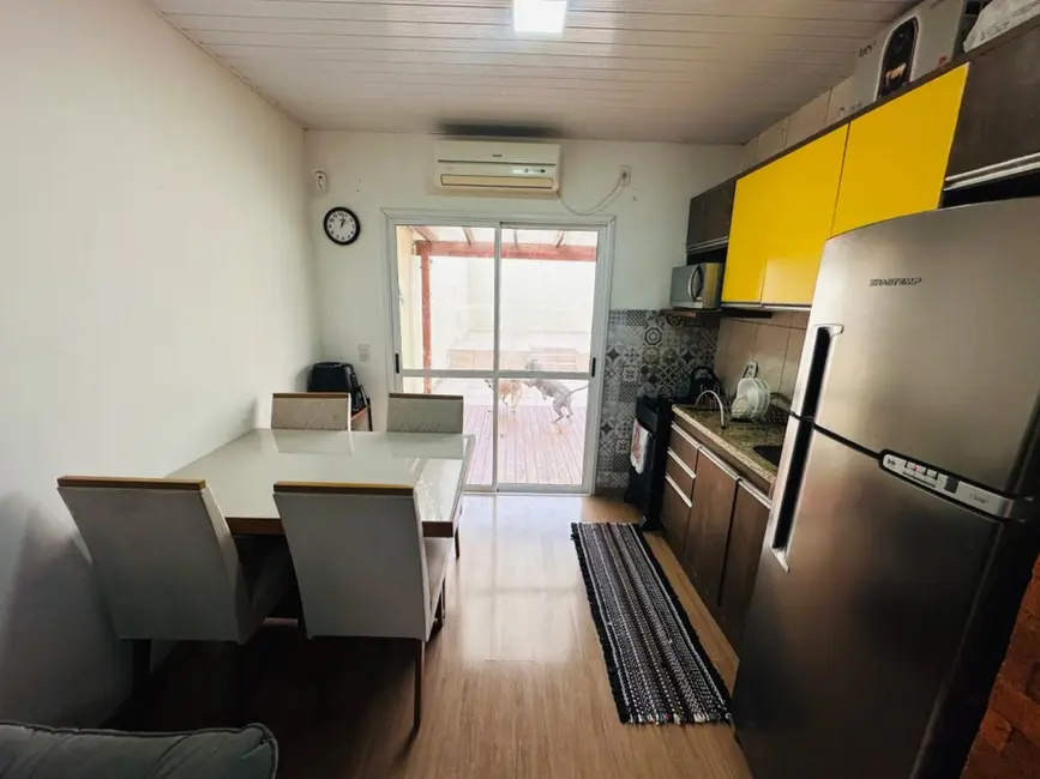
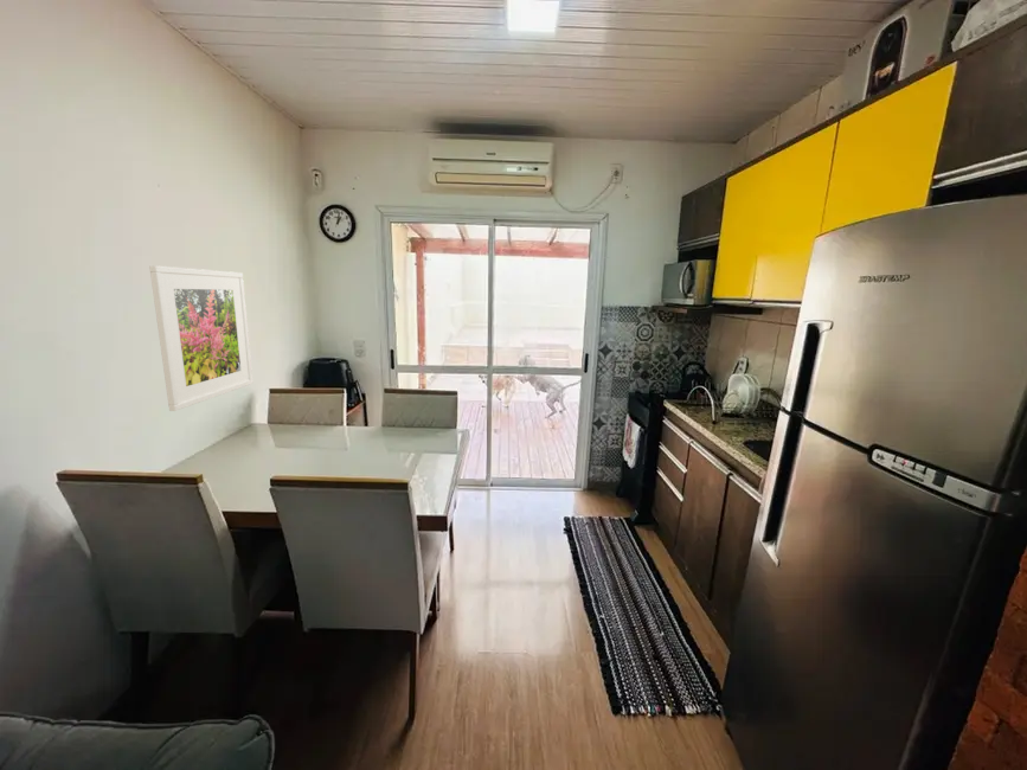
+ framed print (210, 334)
